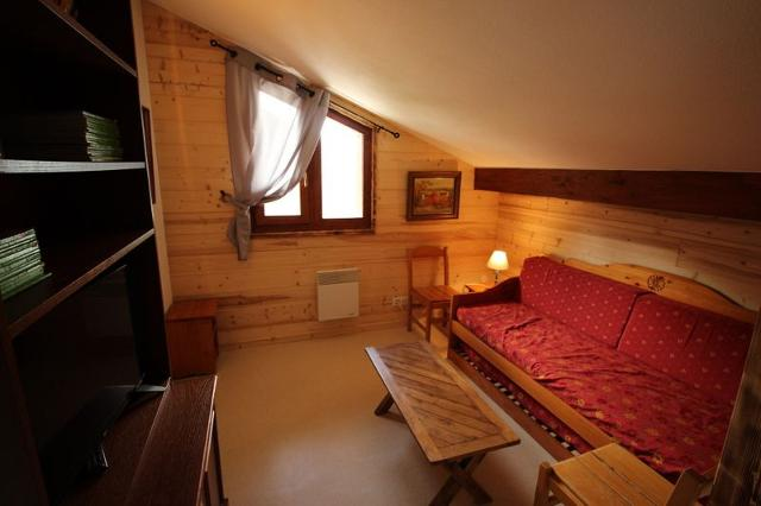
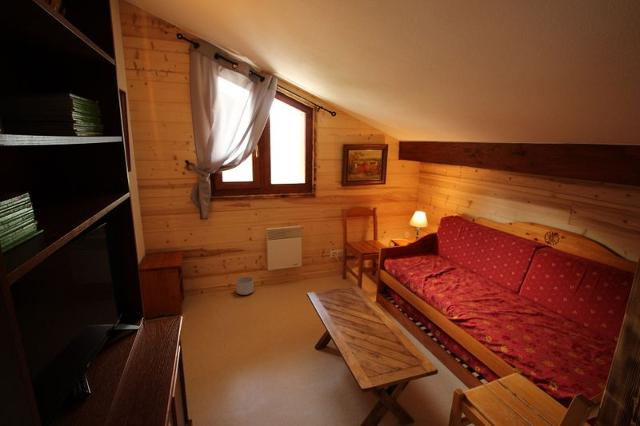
+ planter (244, 286)
